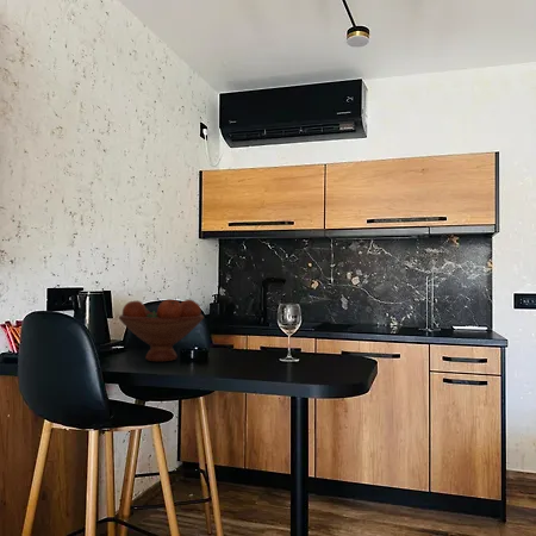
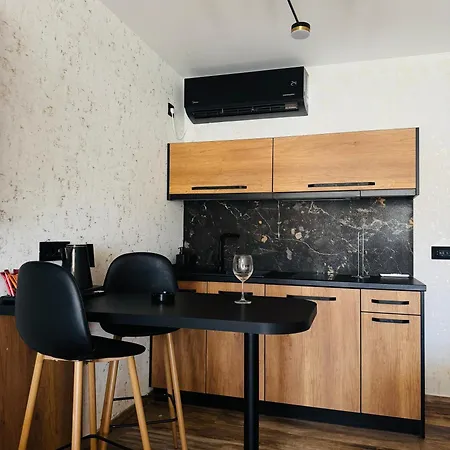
- fruit bowl (161, 329)
